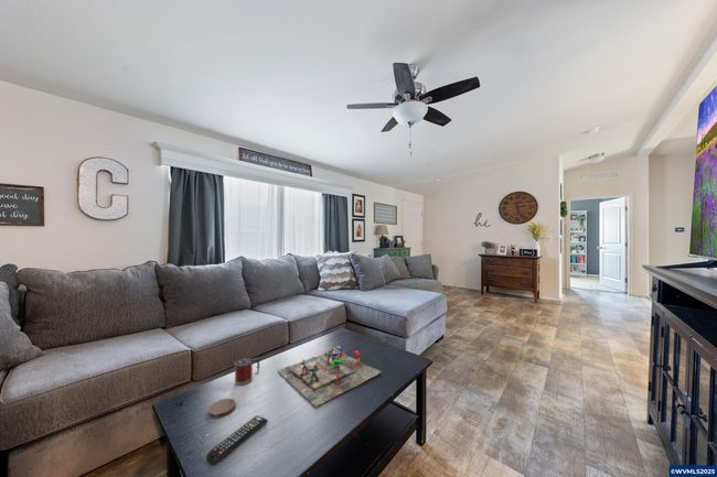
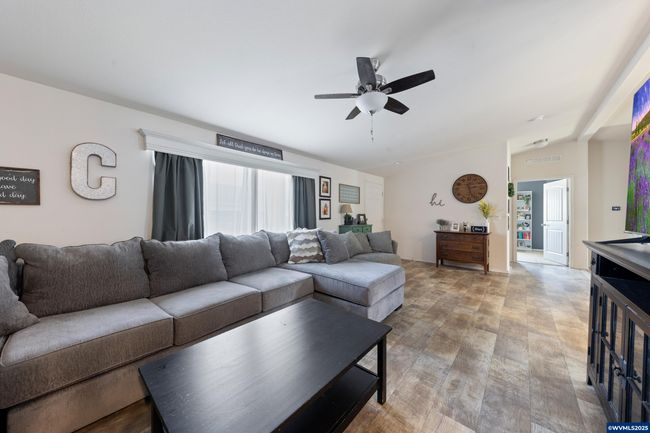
- board game (329, 362)
- coaster (222, 408)
- remote control (239, 436)
- mug (246, 369)
